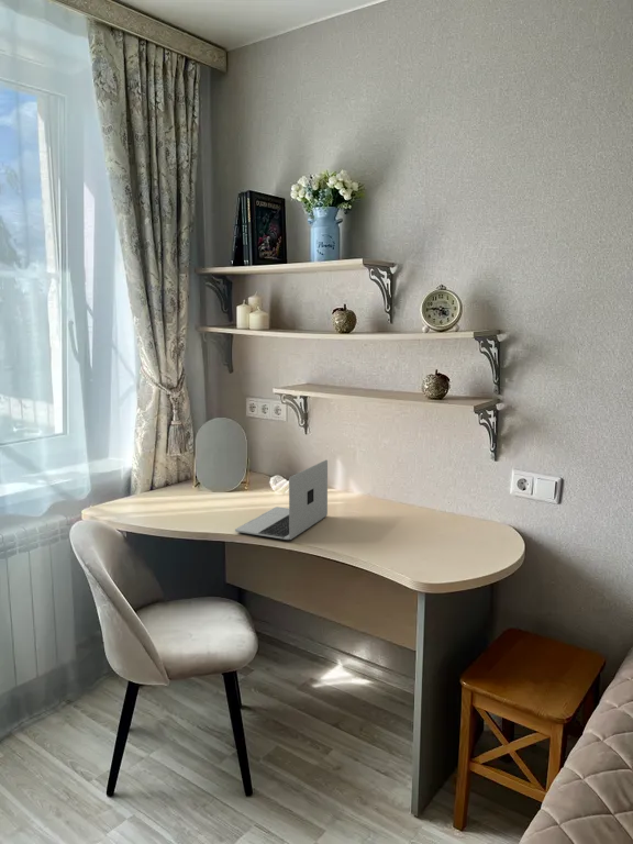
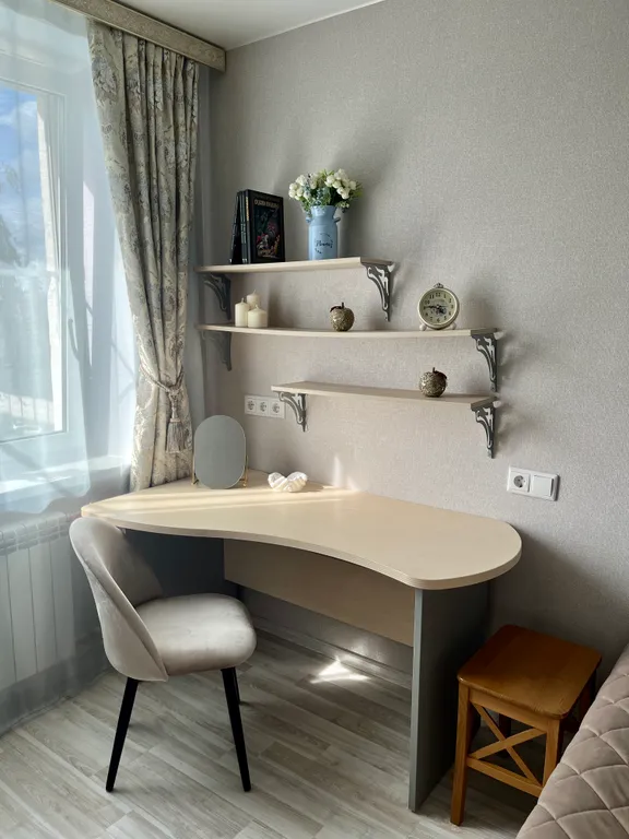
- laptop (289, 495)
